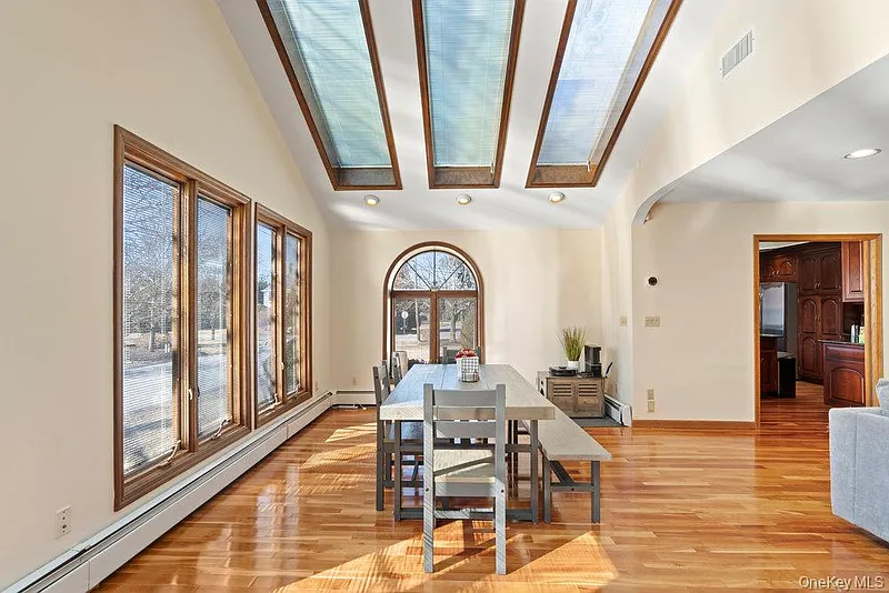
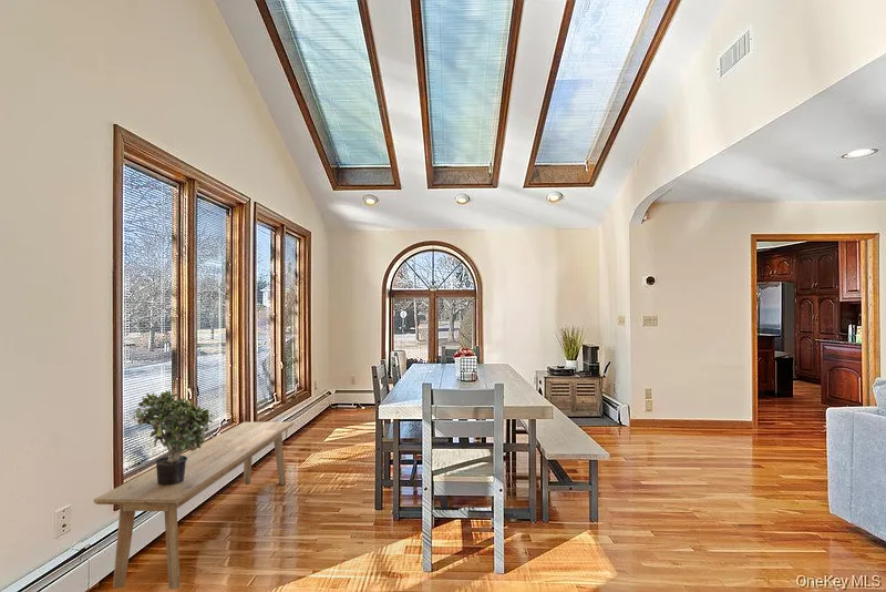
+ potted plant (167, 436)
+ bench (215, 481)
